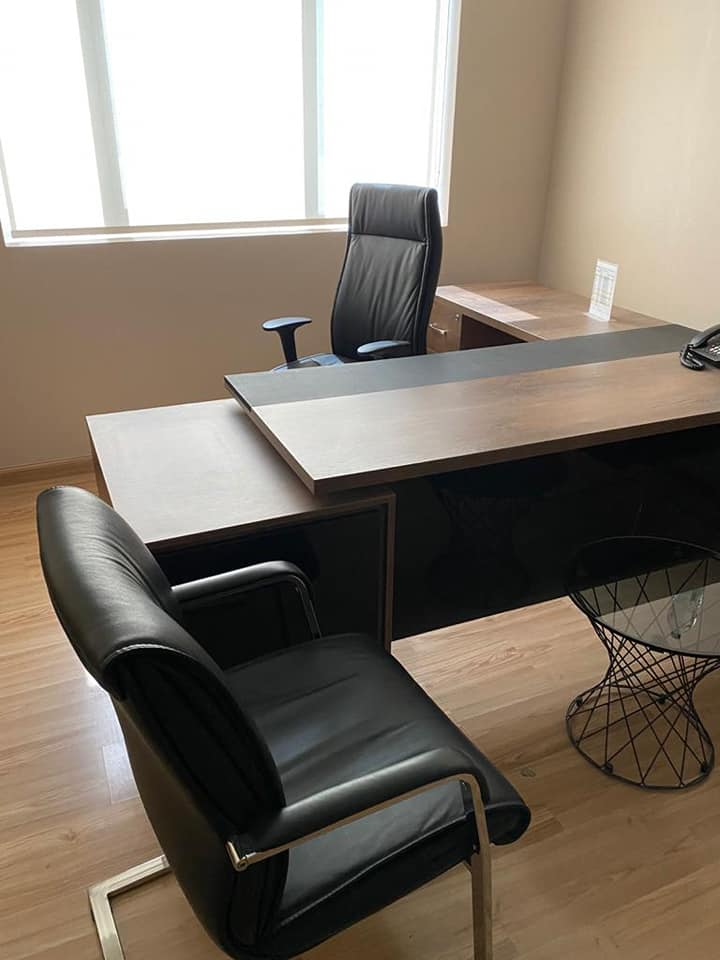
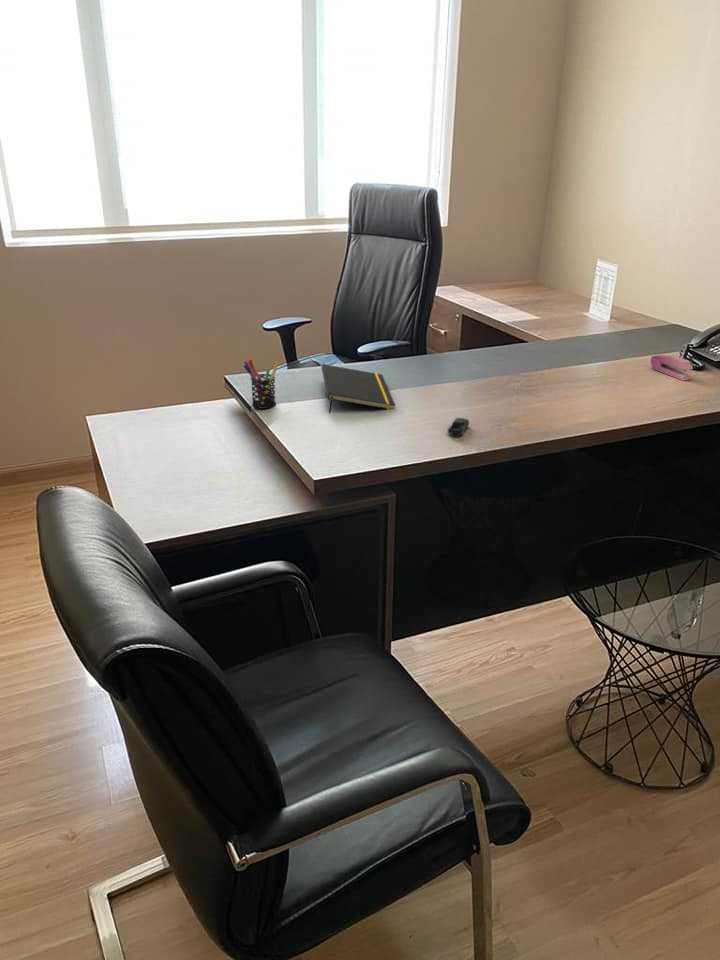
+ notepad (356, 386)
+ stapler (671, 364)
+ pen holder (262, 382)
+ computer mouse (456, 426)
